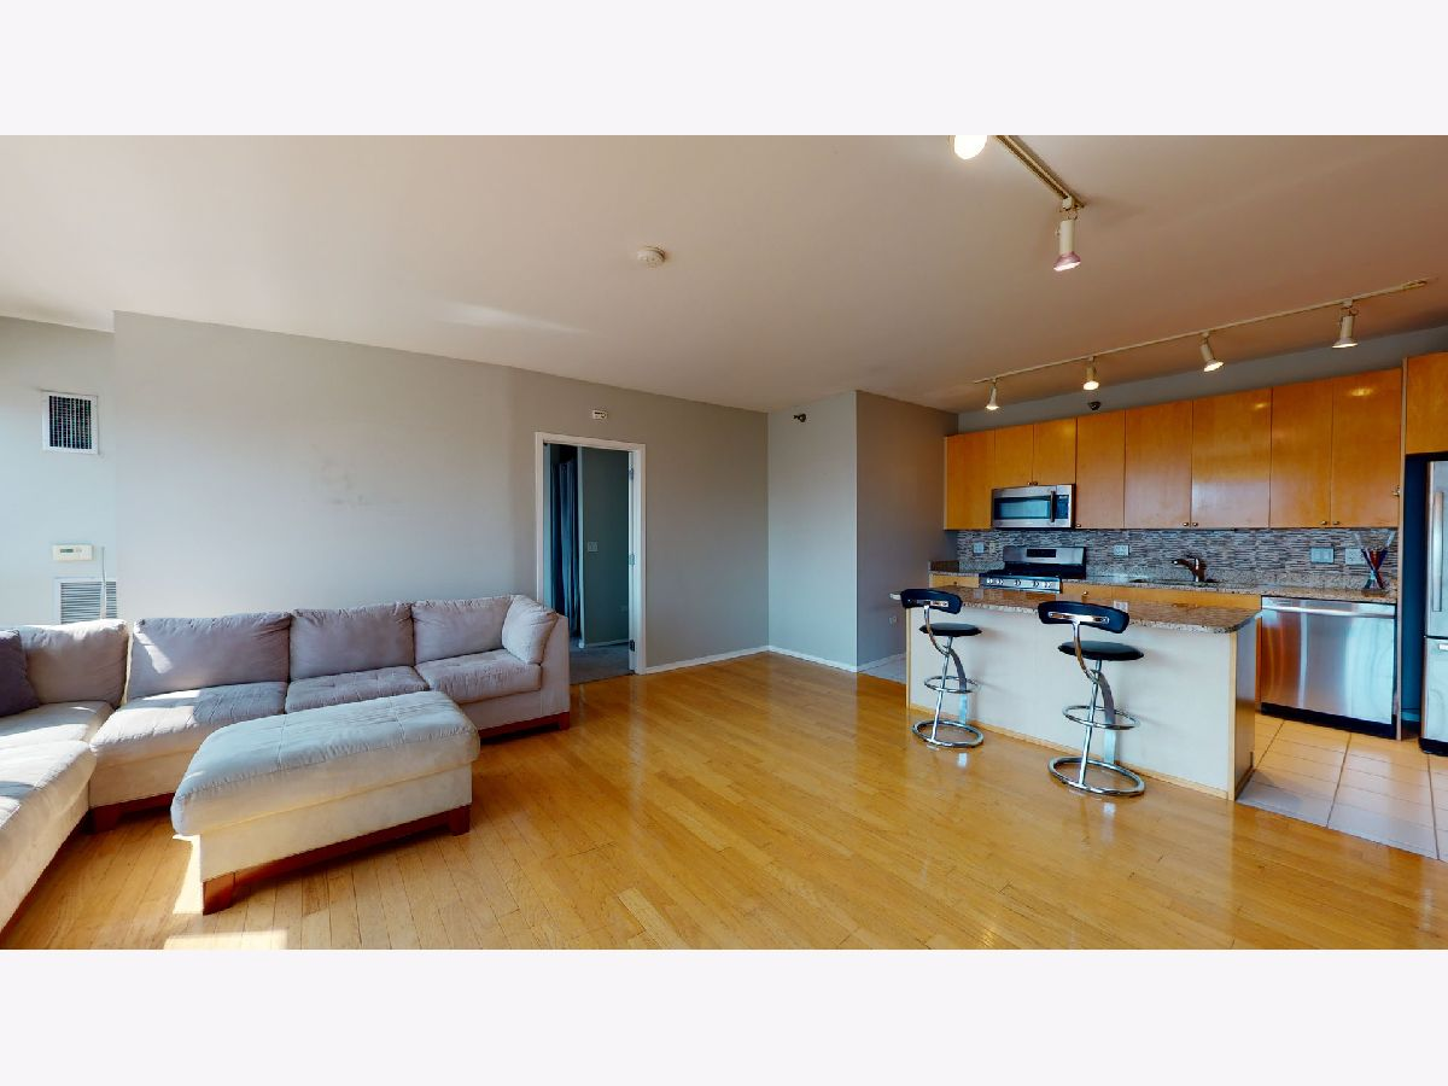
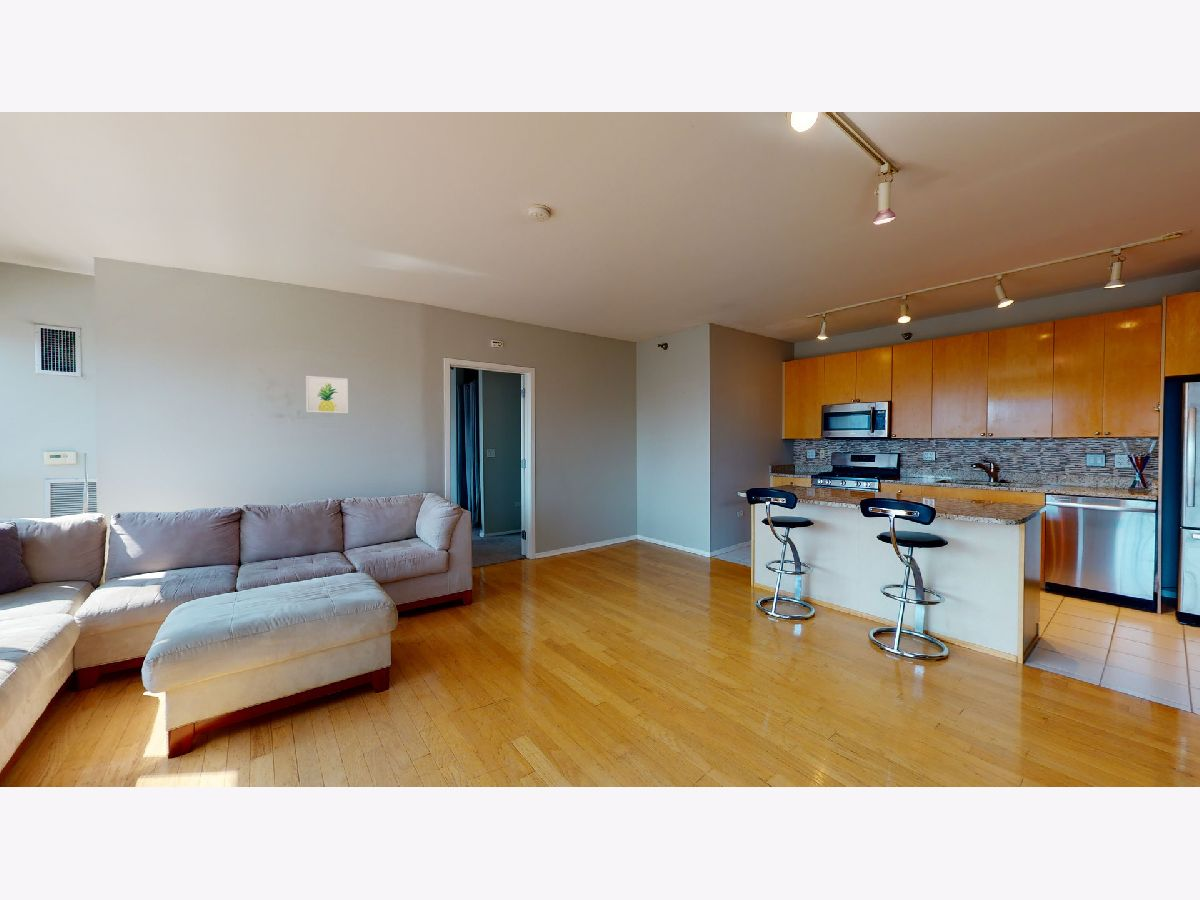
+ wall art (327, 394)
